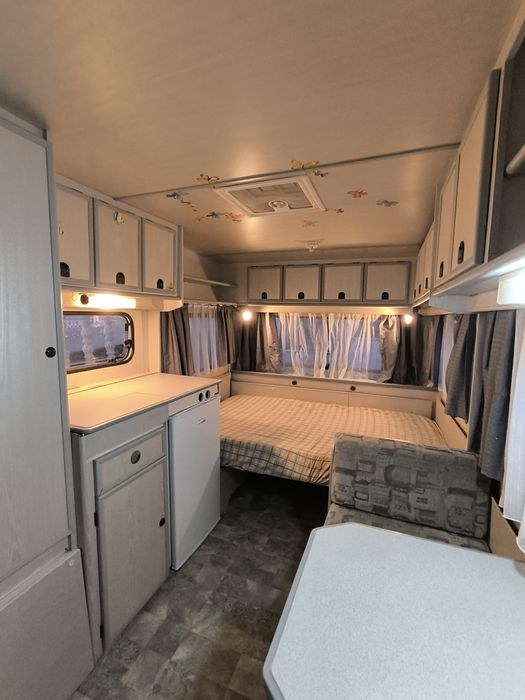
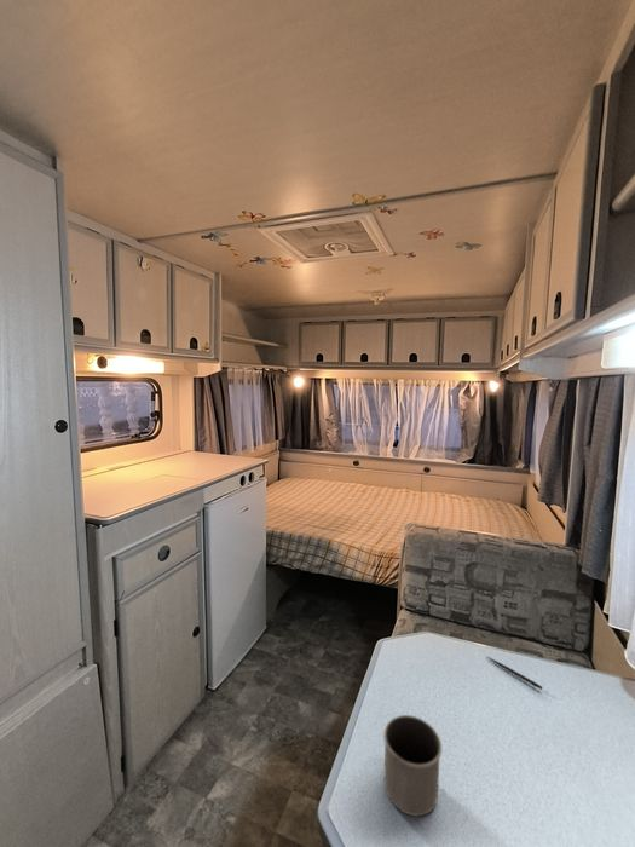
+ pen (512, 670)
+ mug (408, 756)
